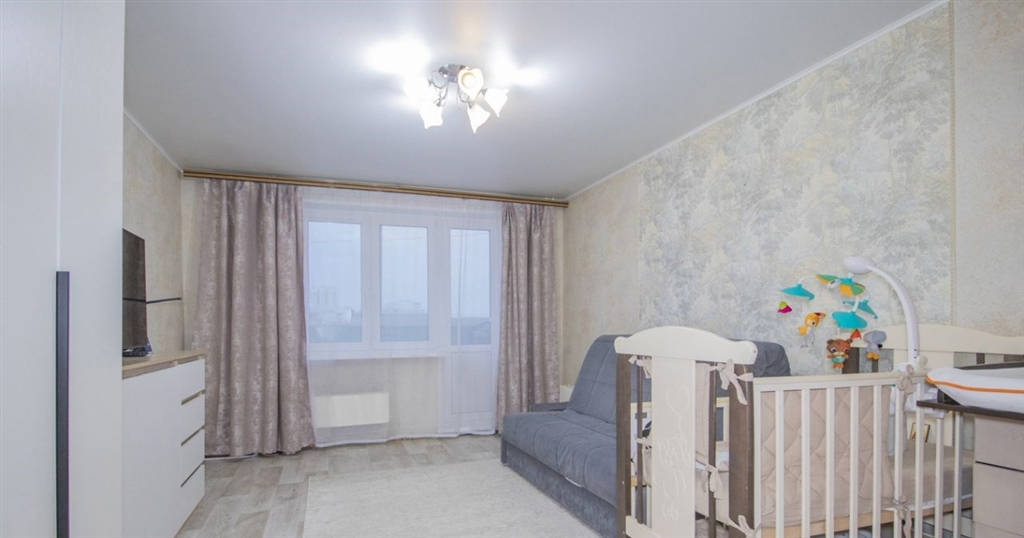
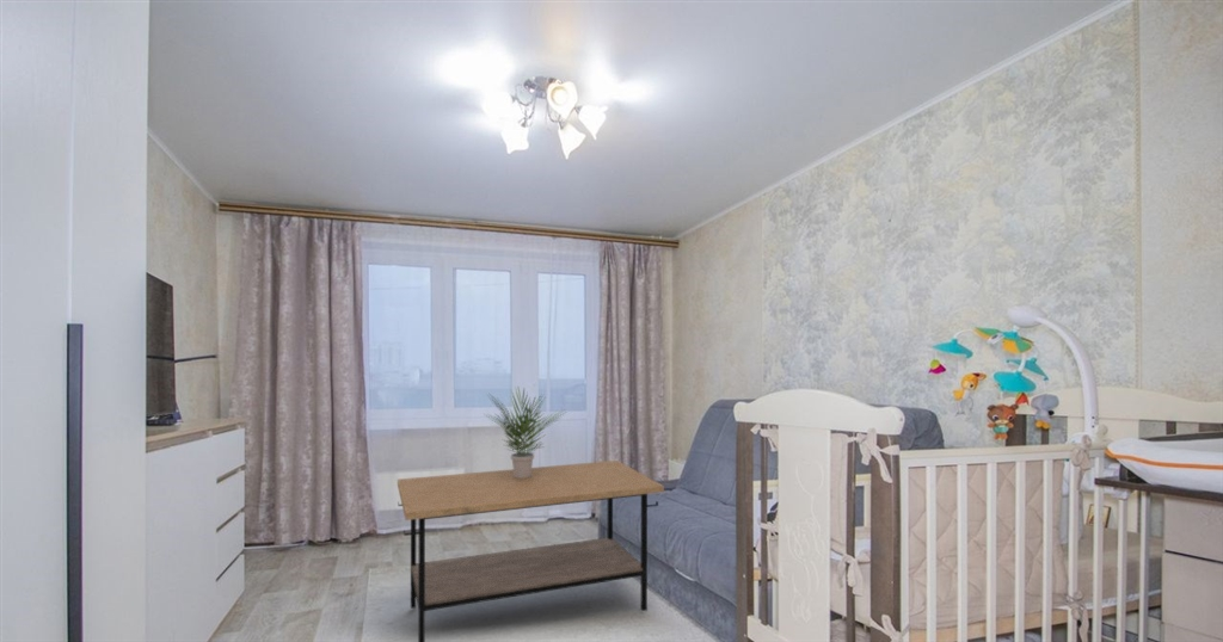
+ coffee table (529, 548)
+ potted plant (521, 432)
